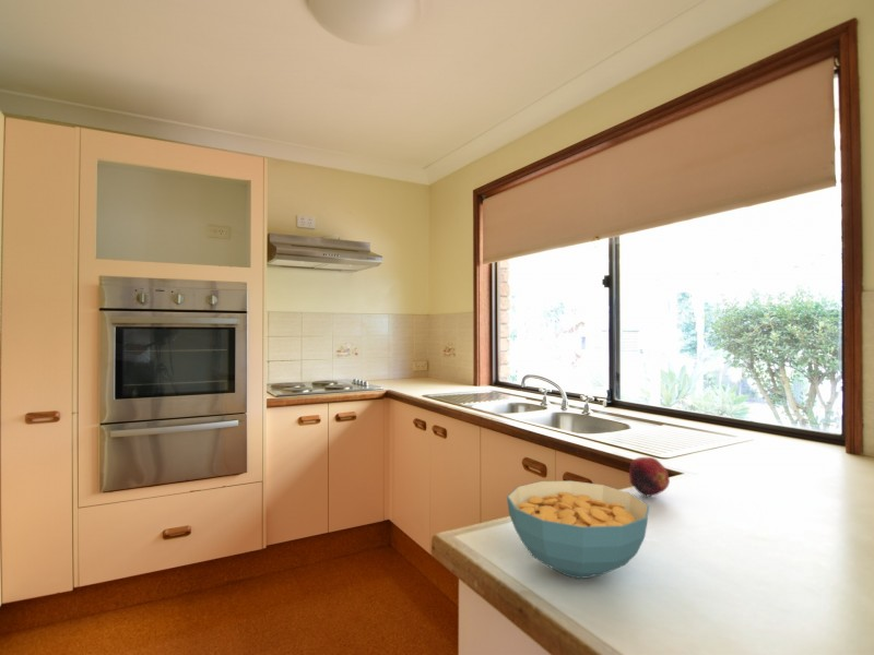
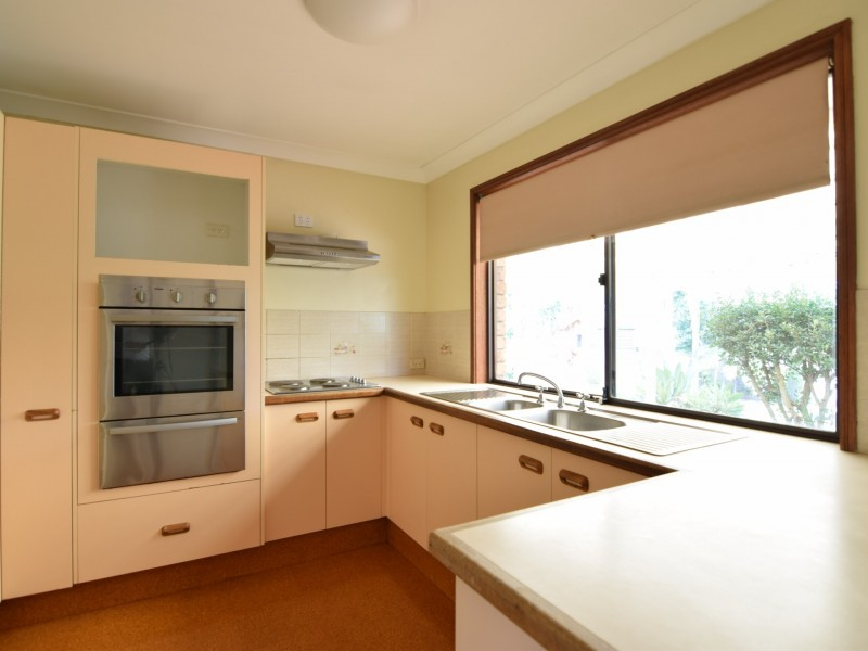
- cereal bowl (576, 534)
- fruit (648, 476)
